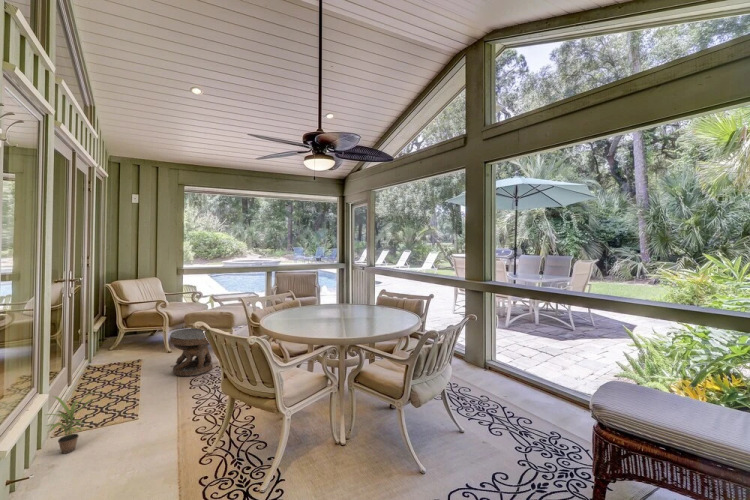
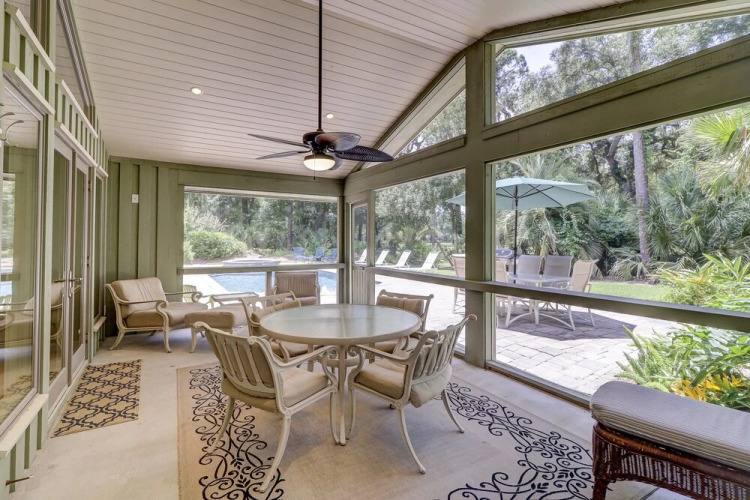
- carved stool (193, 350)
- potted plant (71, 422)
